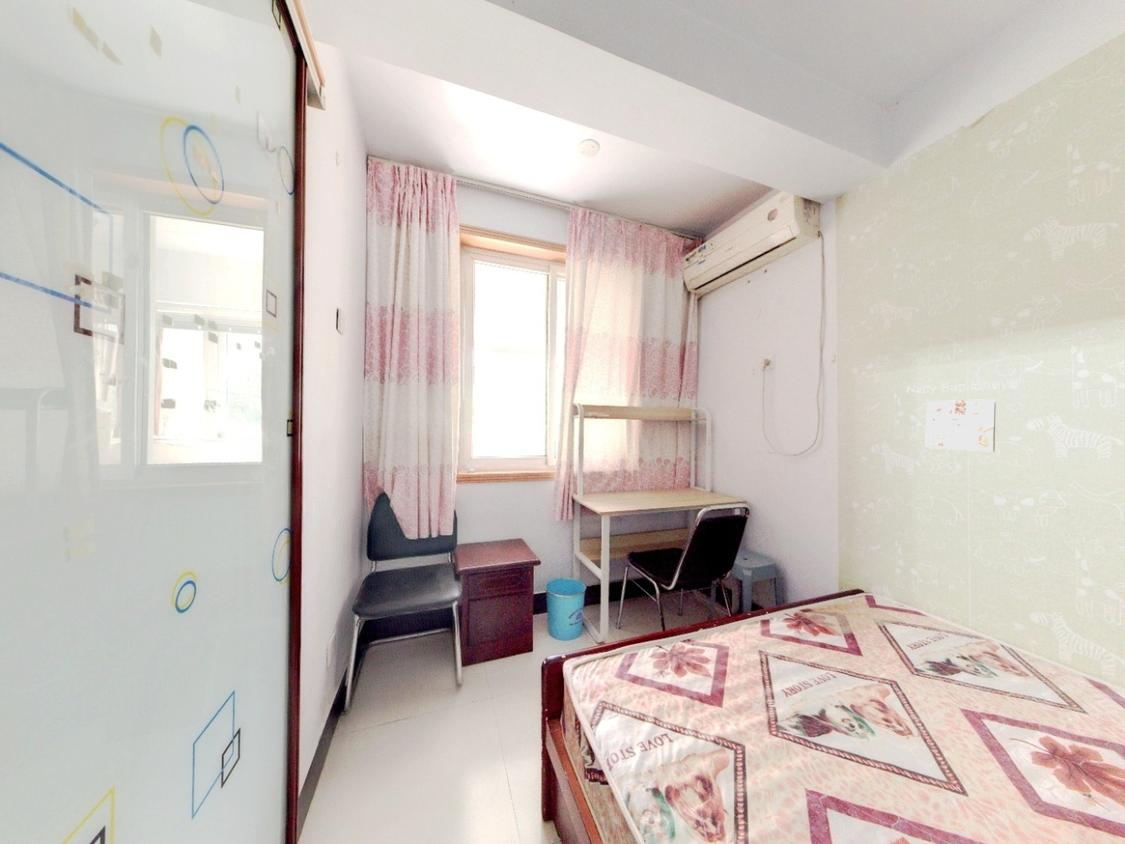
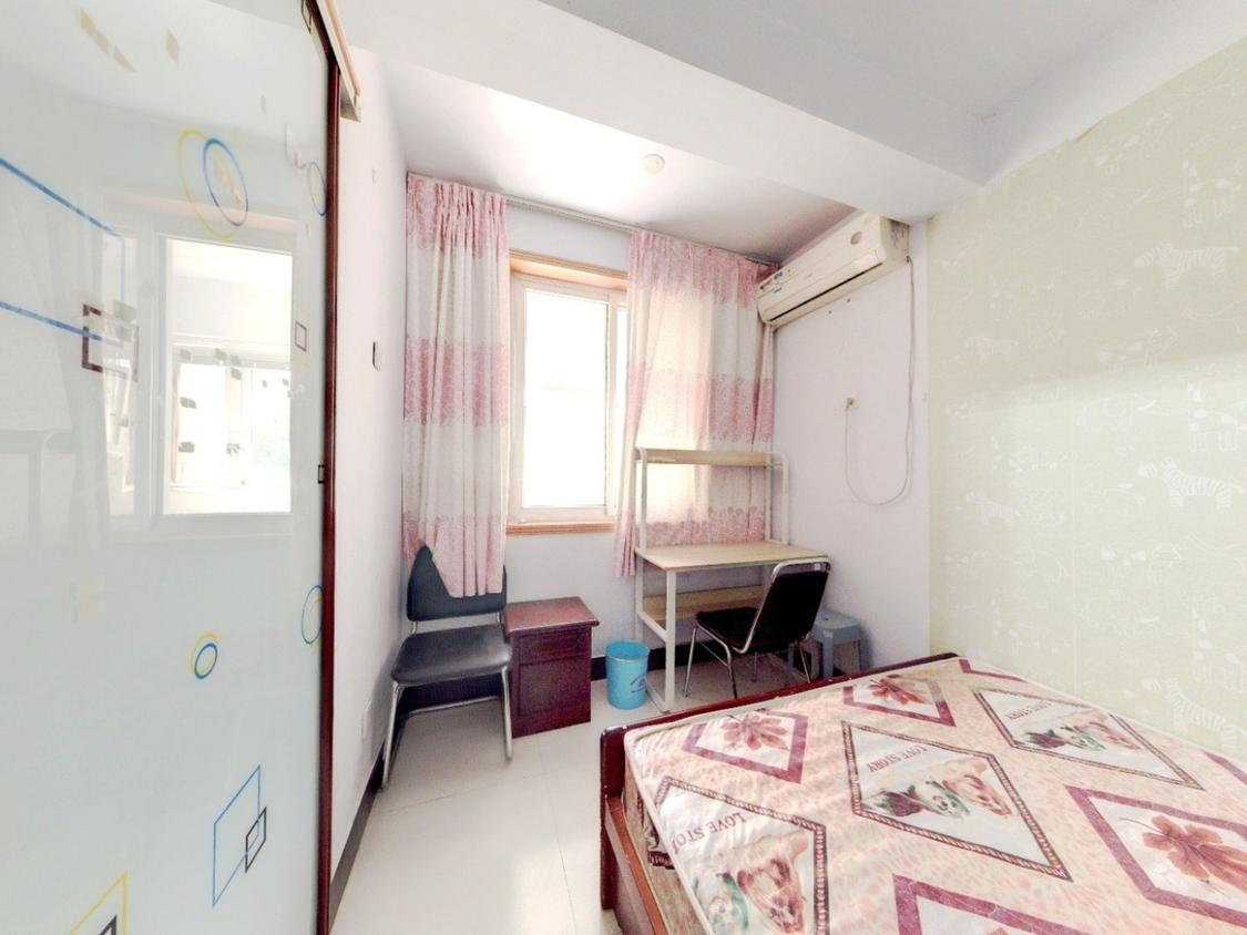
- calendar (956, 415)
